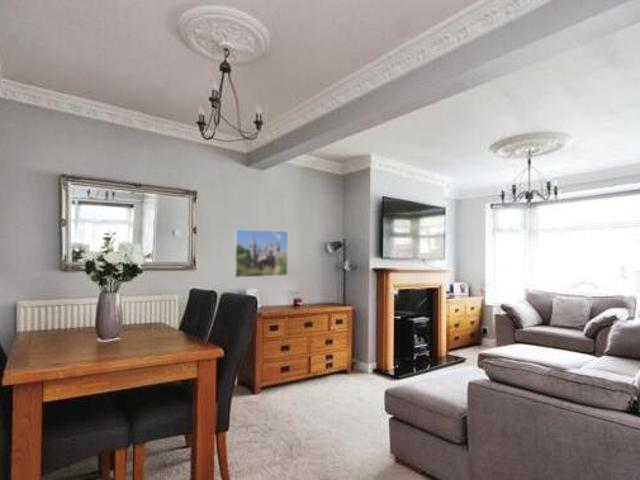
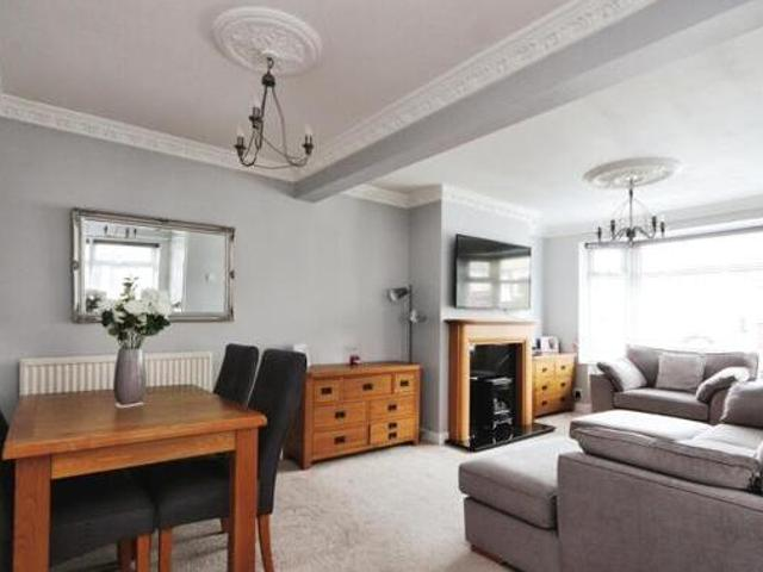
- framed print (262, 253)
